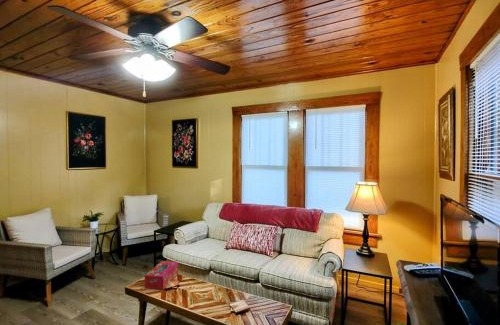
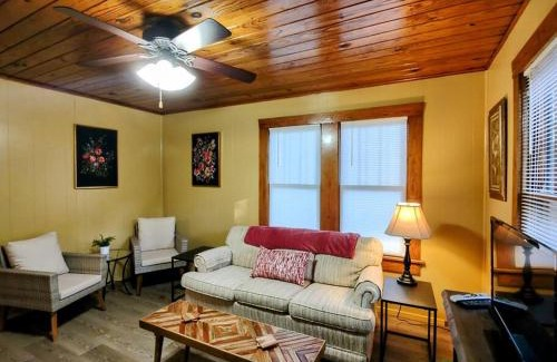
- tissue box (162, 274)
